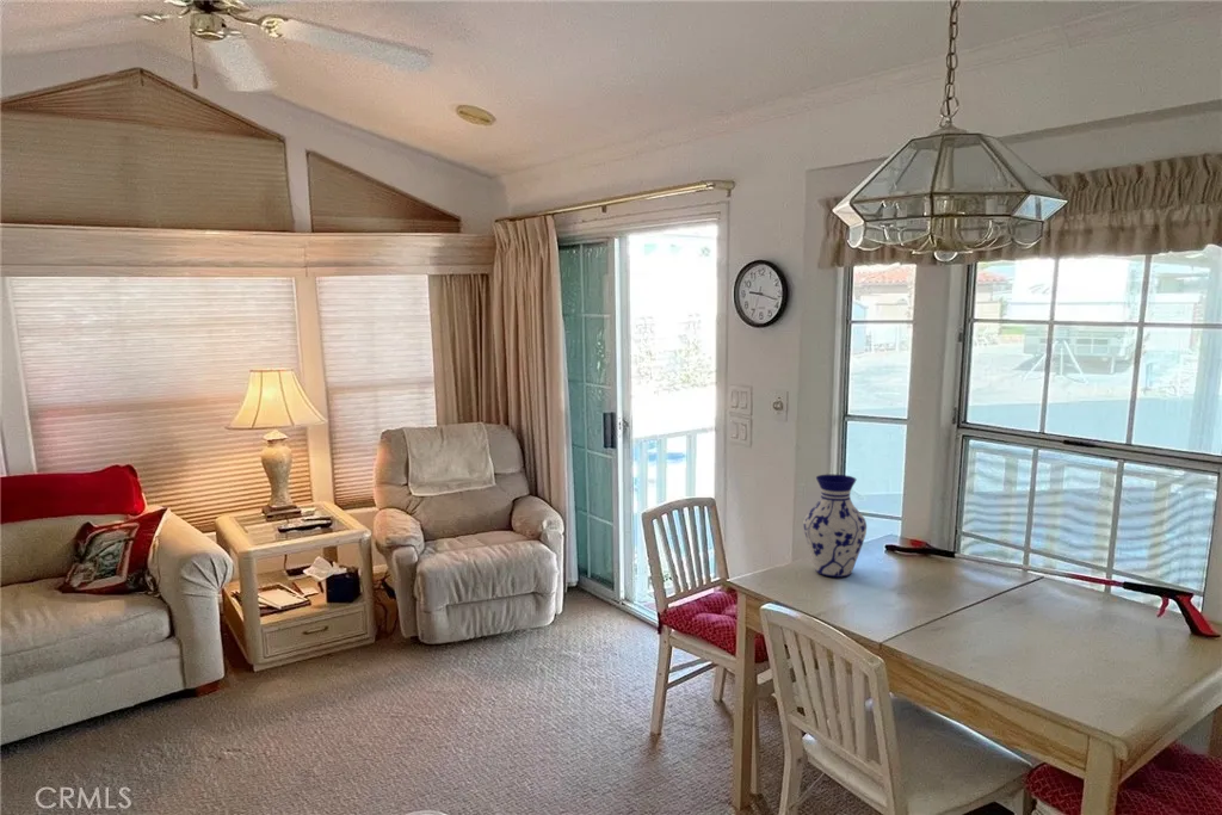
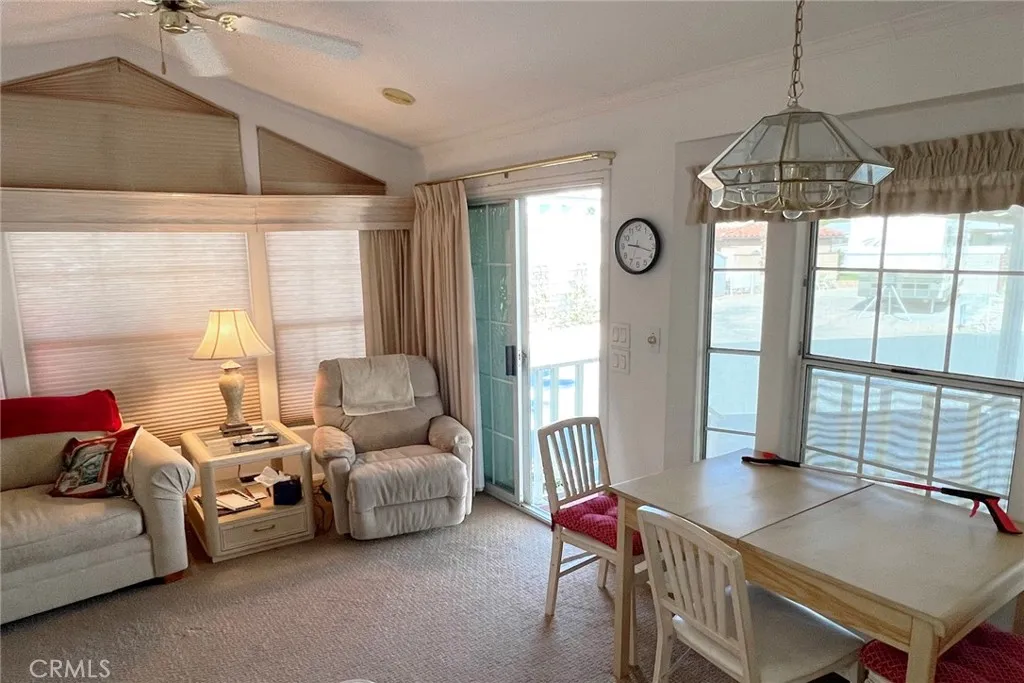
- vase (834, 525)
